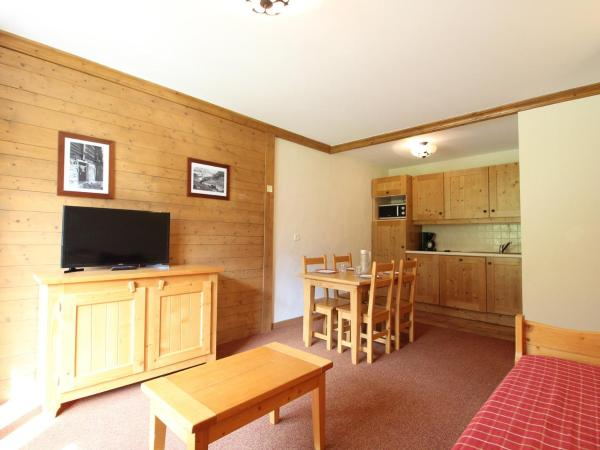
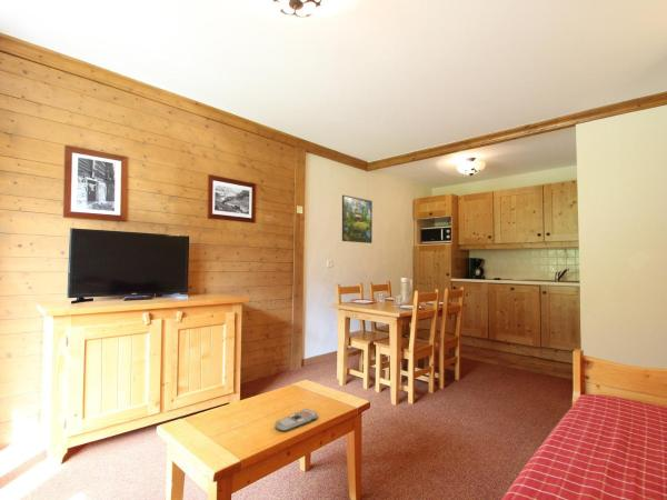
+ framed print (357, 220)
+ remote control (296, 420)
